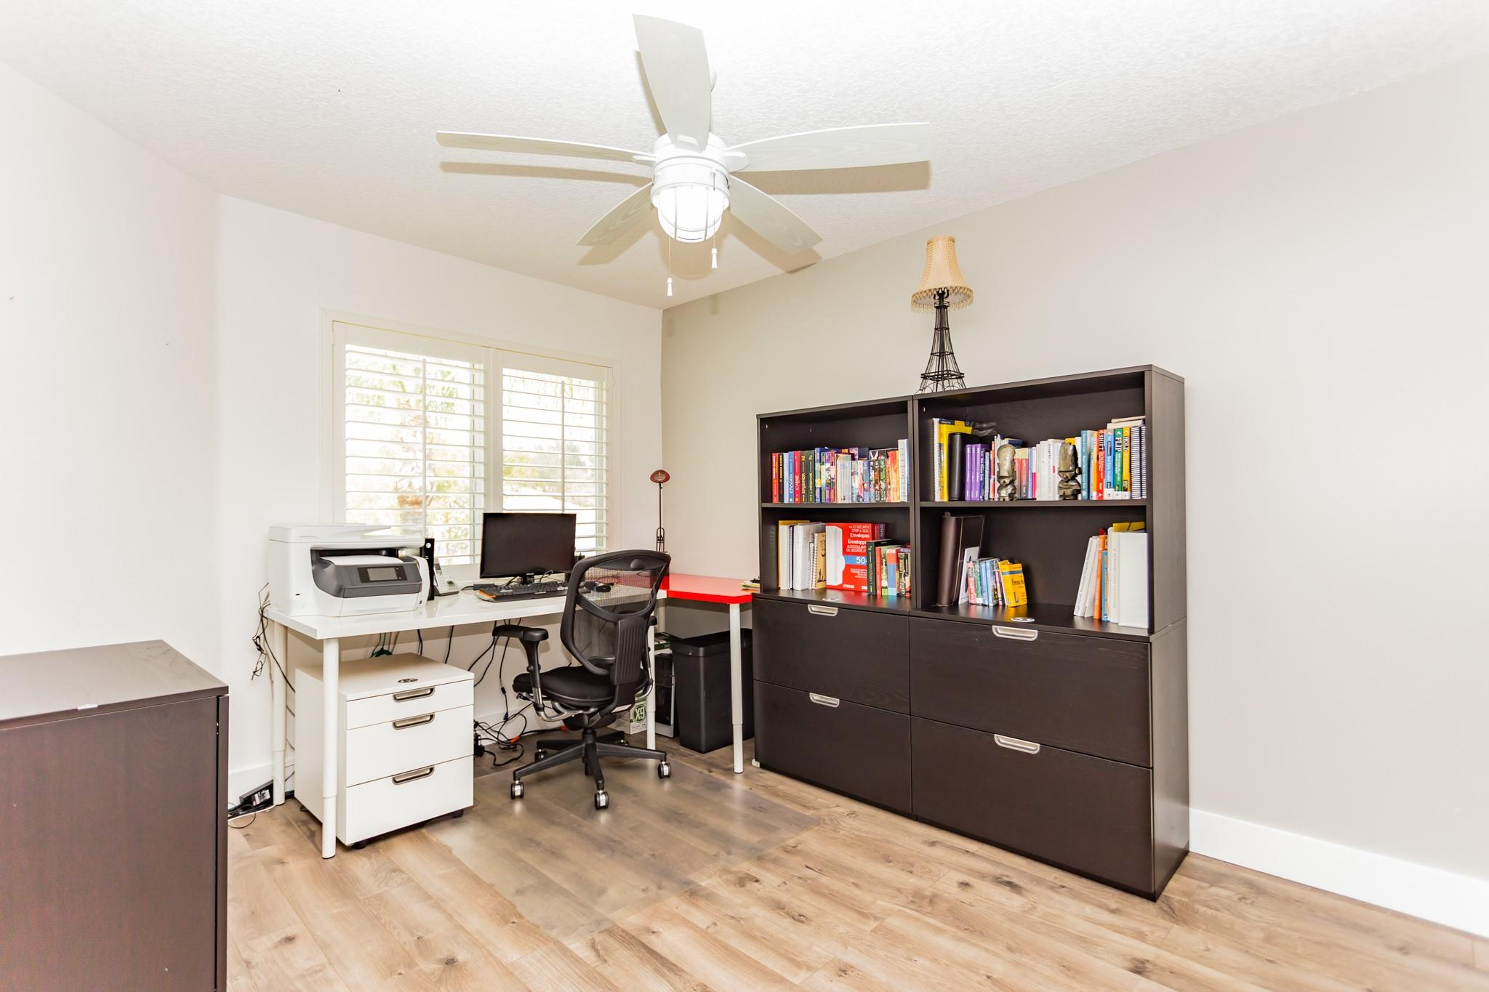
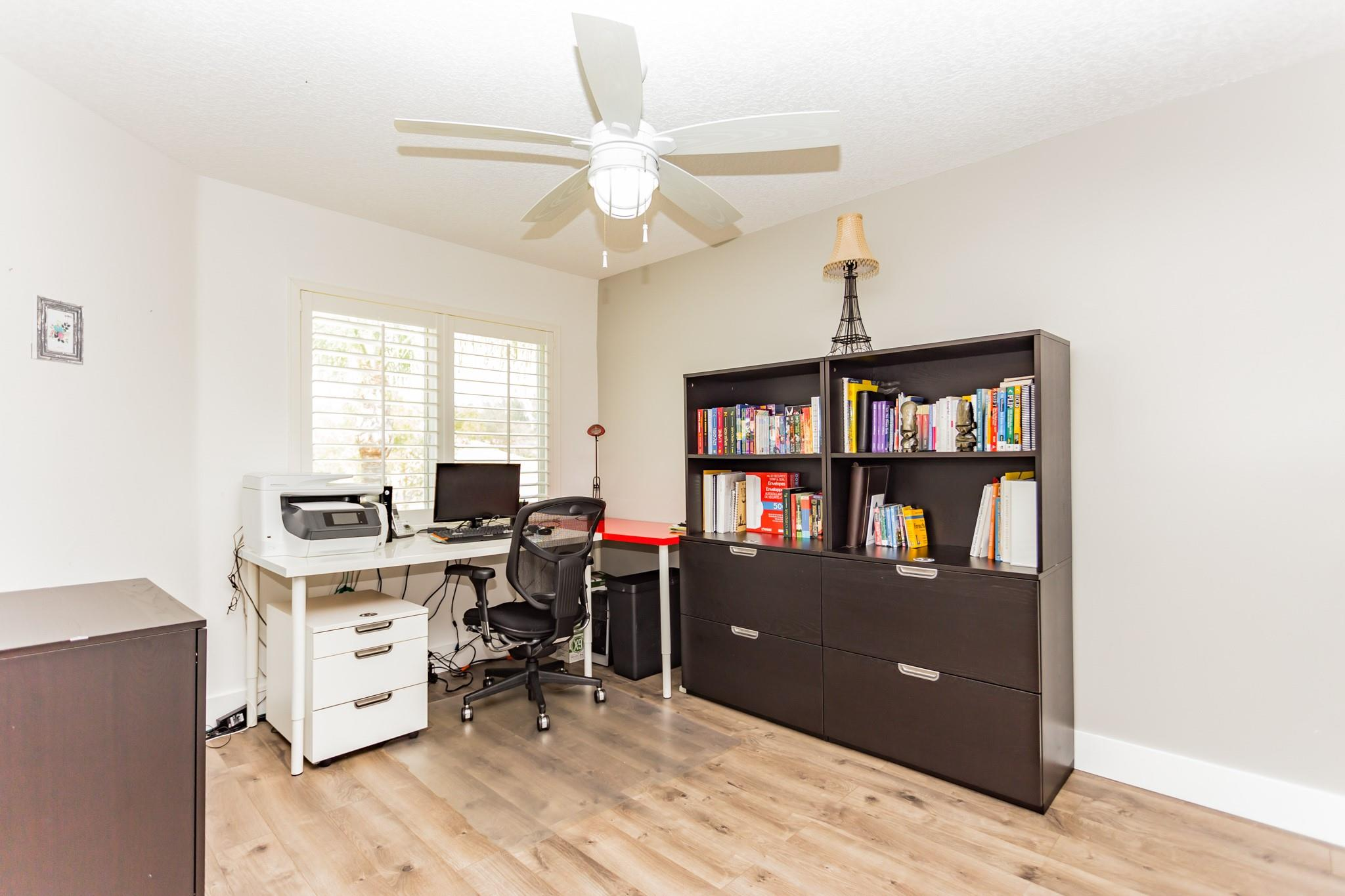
+ picture frame (58, 331)
